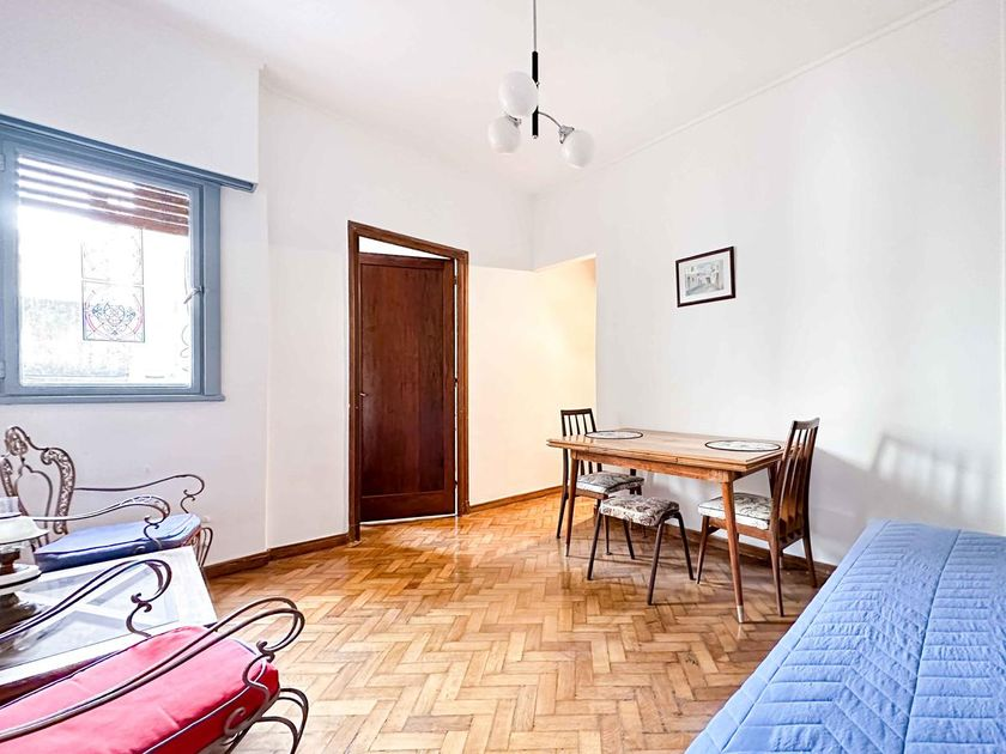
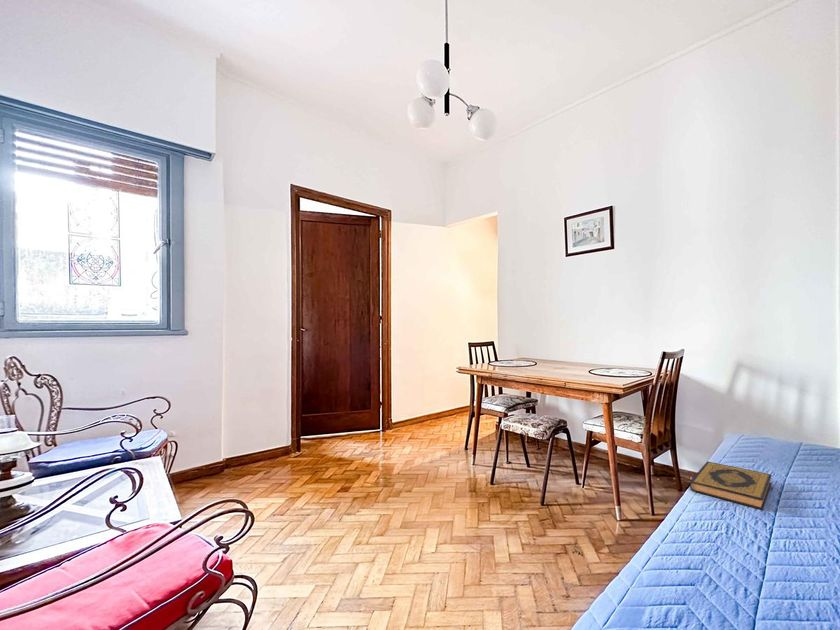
+ hardback book (731, 482)
